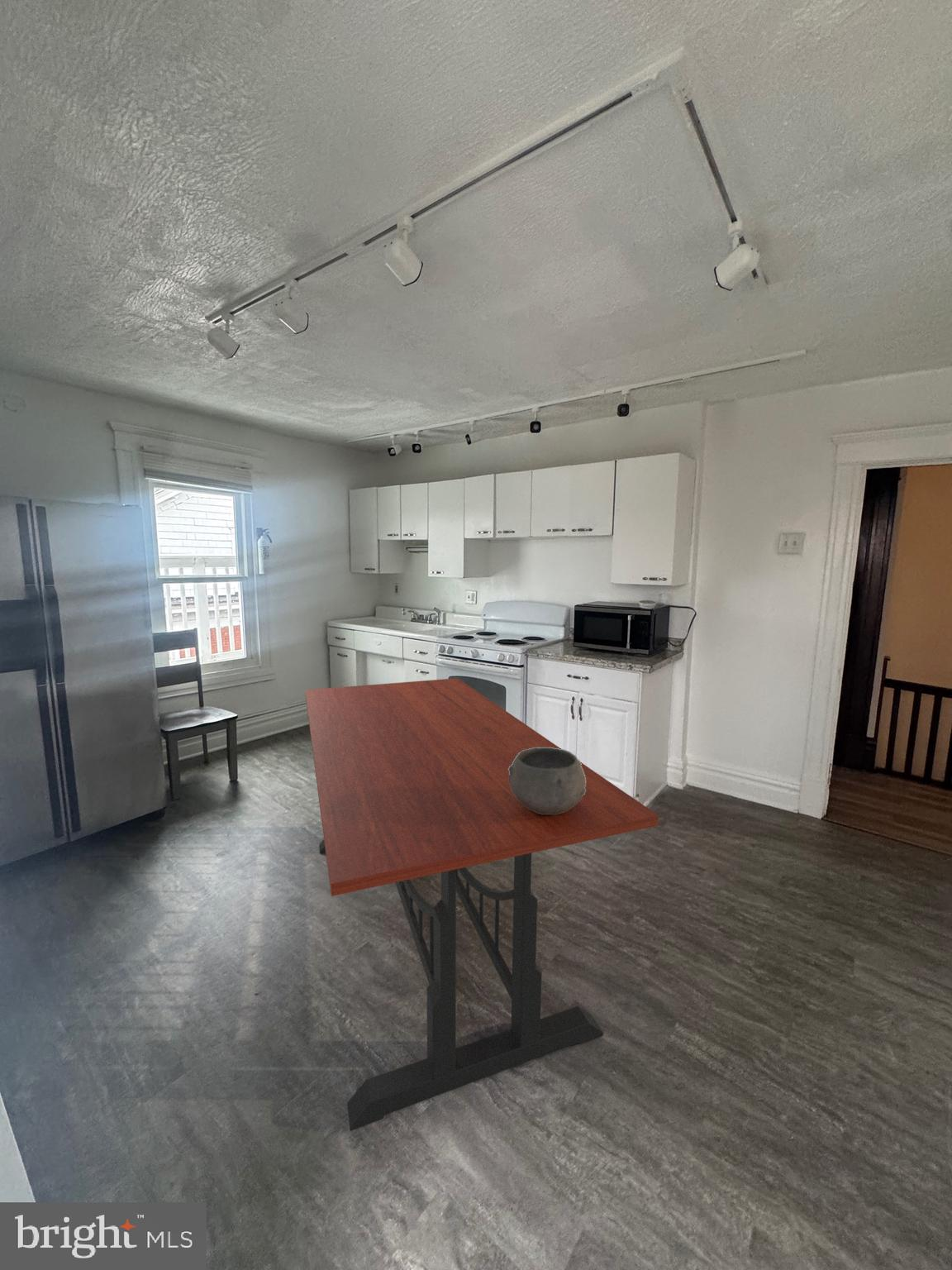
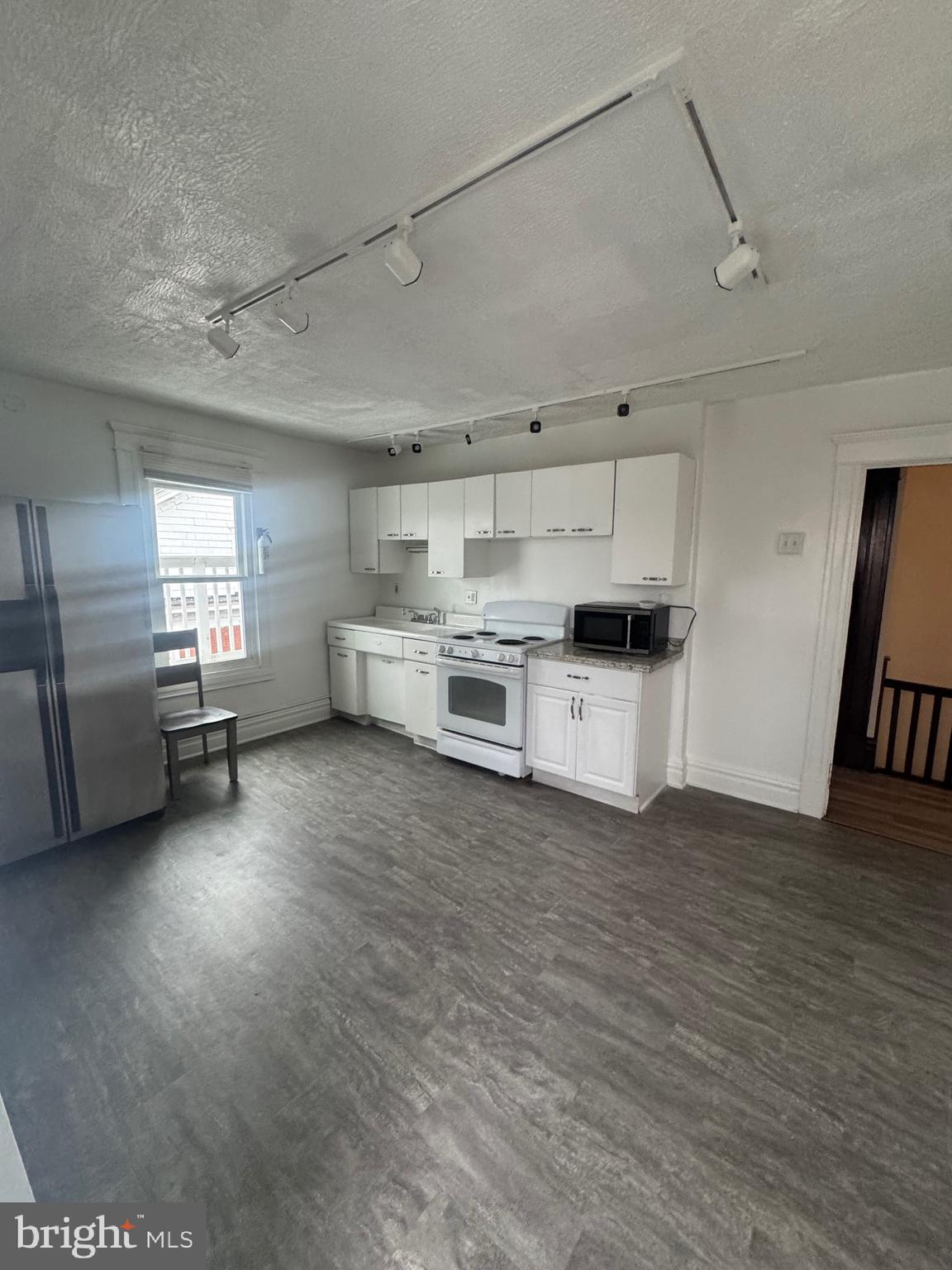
- dining table (425, 828)
- bowl (546, 781)
